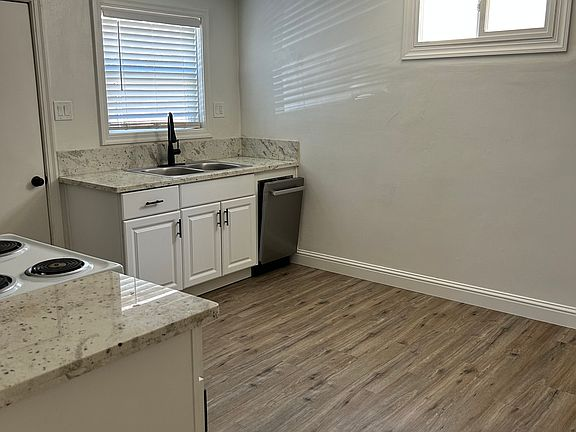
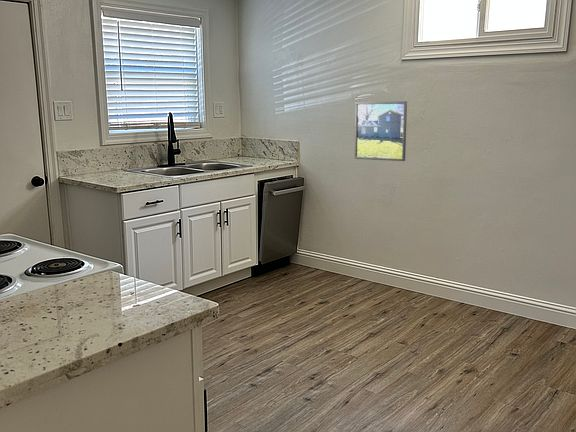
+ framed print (379, 131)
